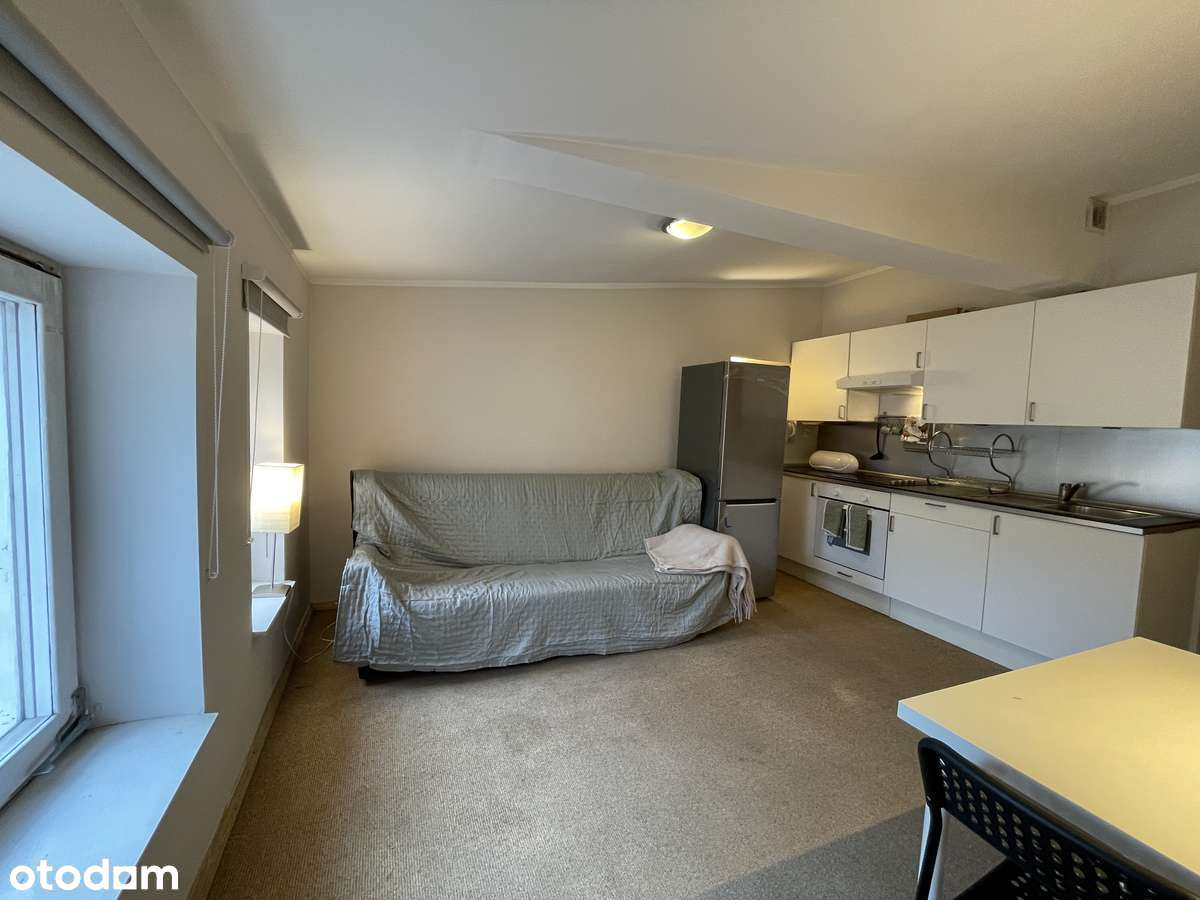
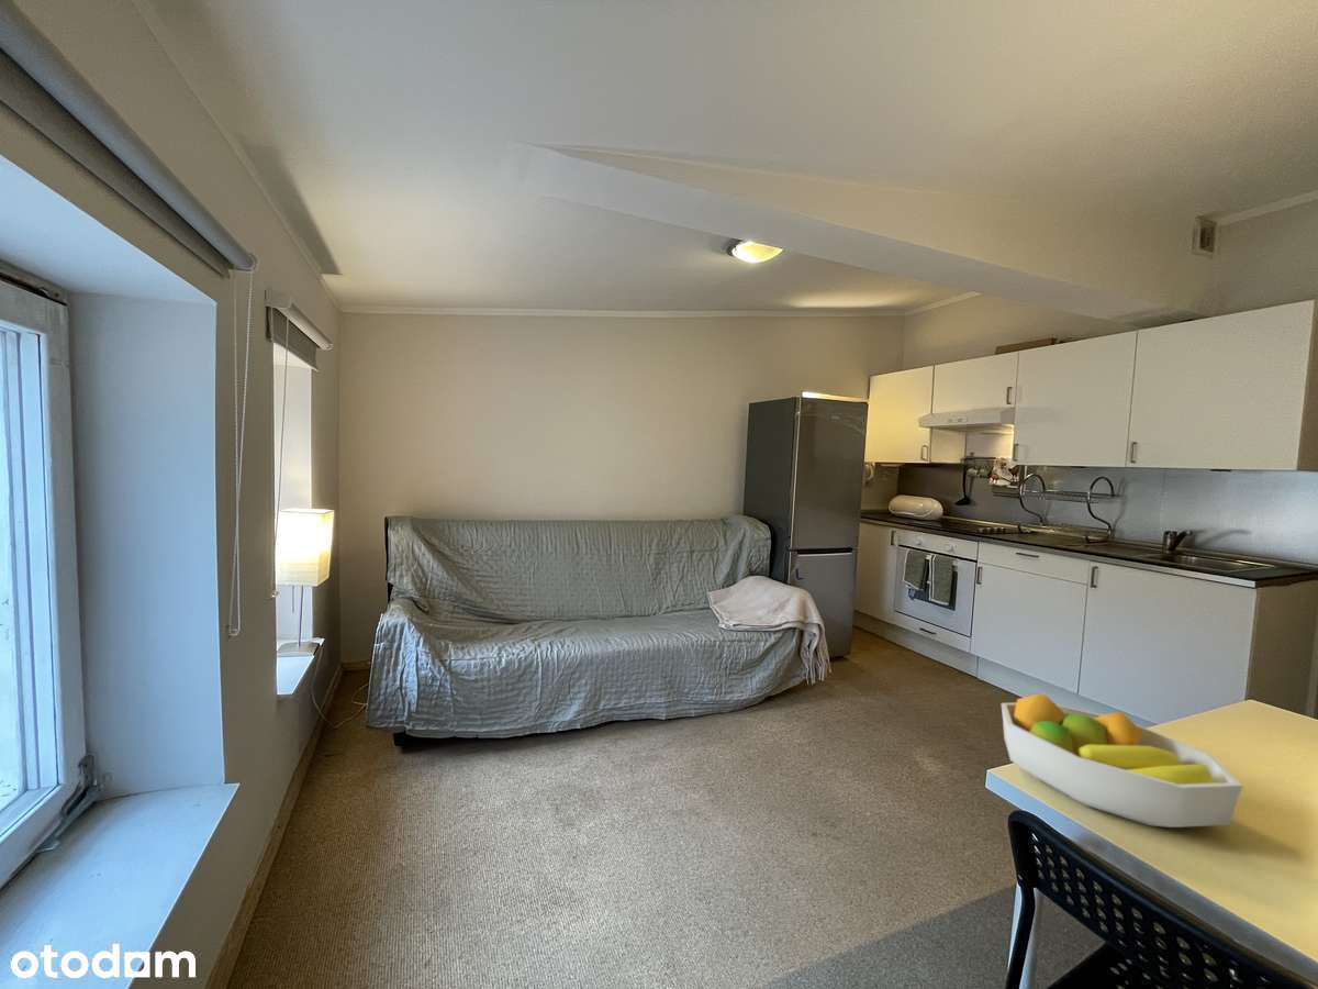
+ fruit bowl (1104, 752)
